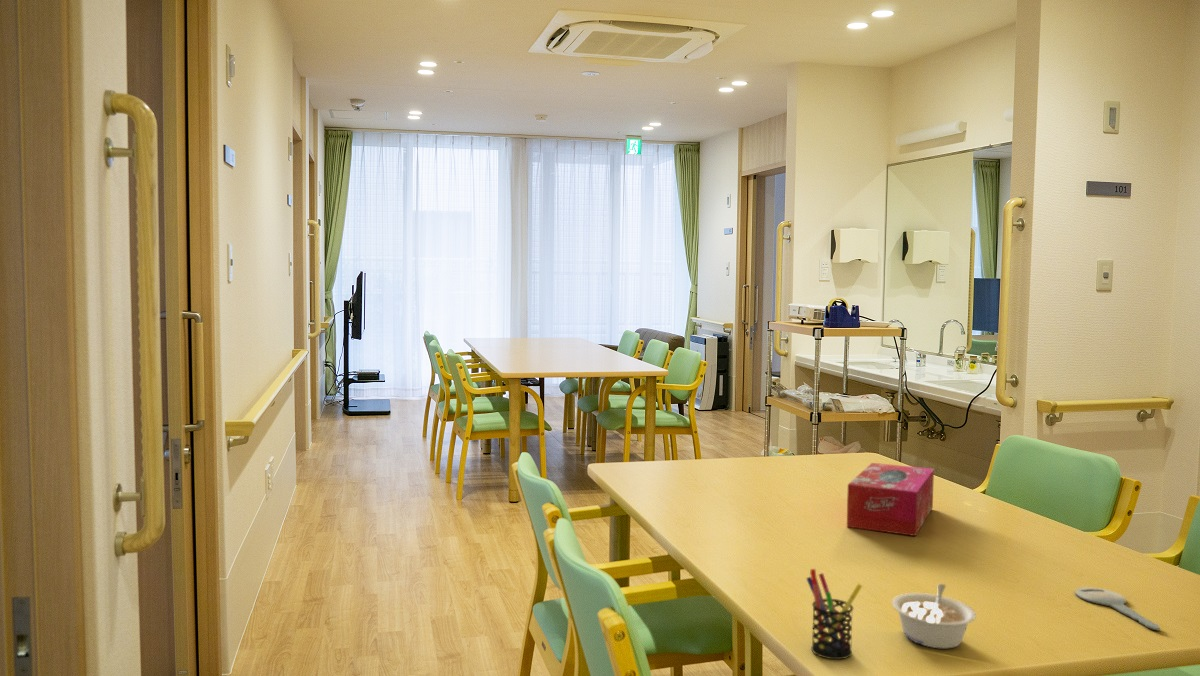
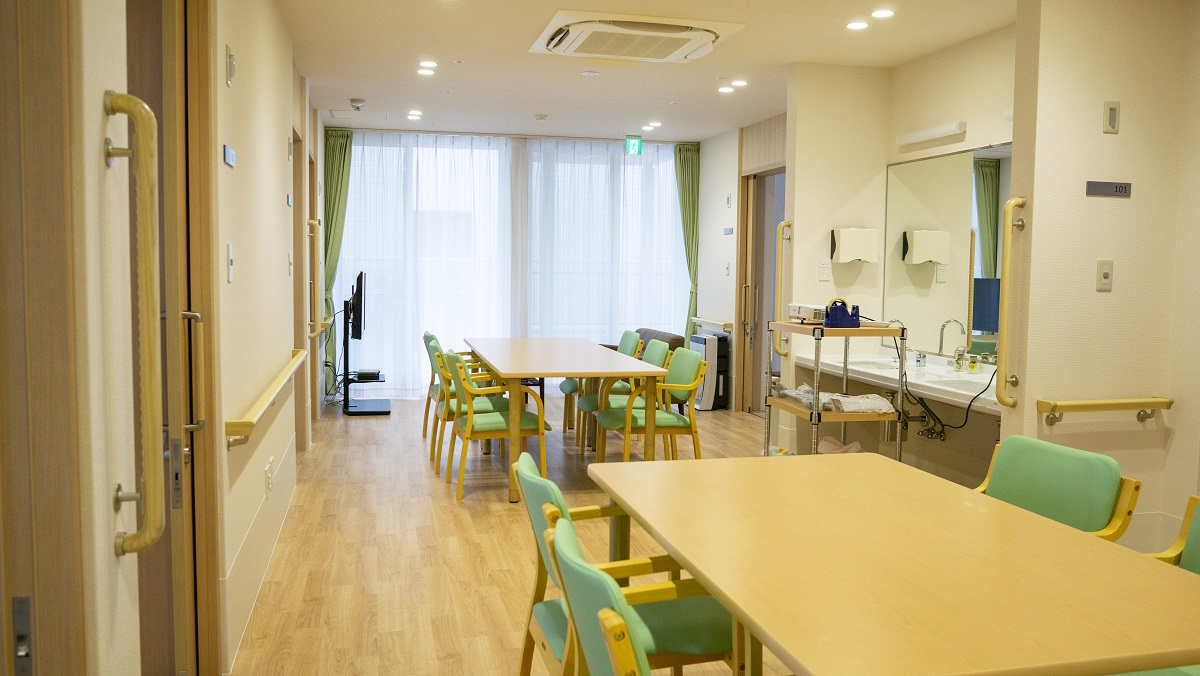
- pen holder (829, 612)
- key (1119, 607)
- tissue box (892, 496)
- legume (931, 618)
